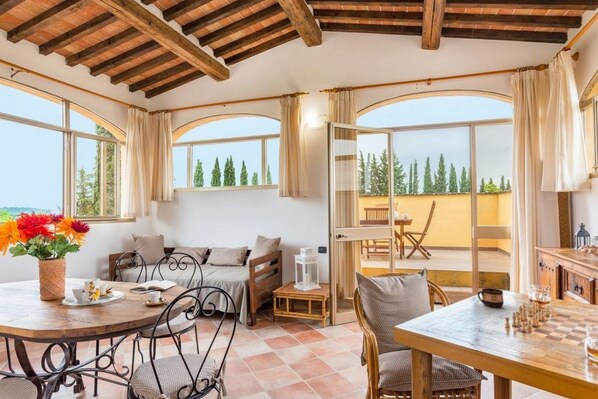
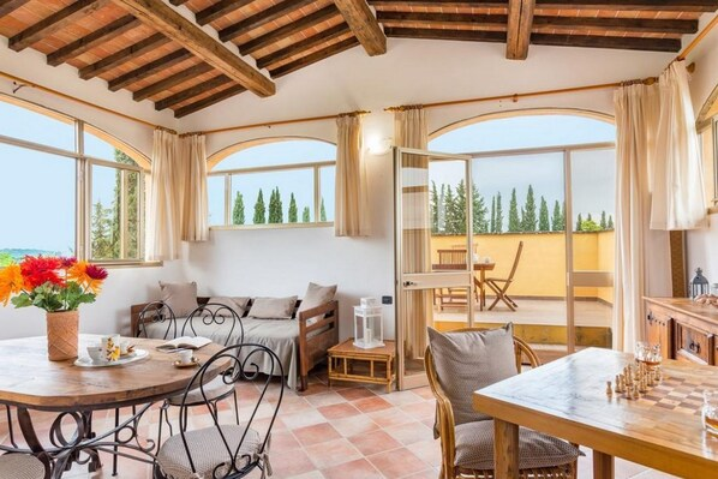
- cup (491, 297)
